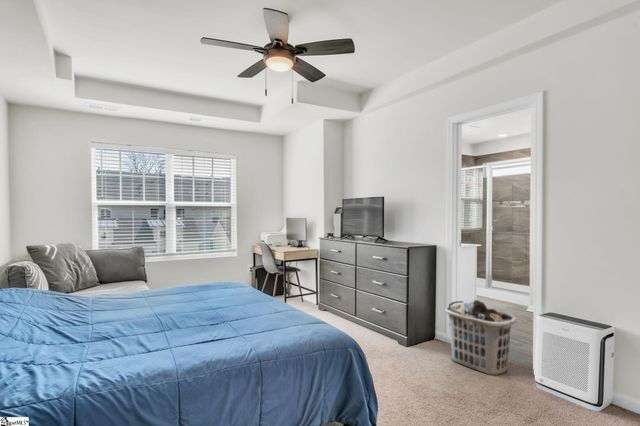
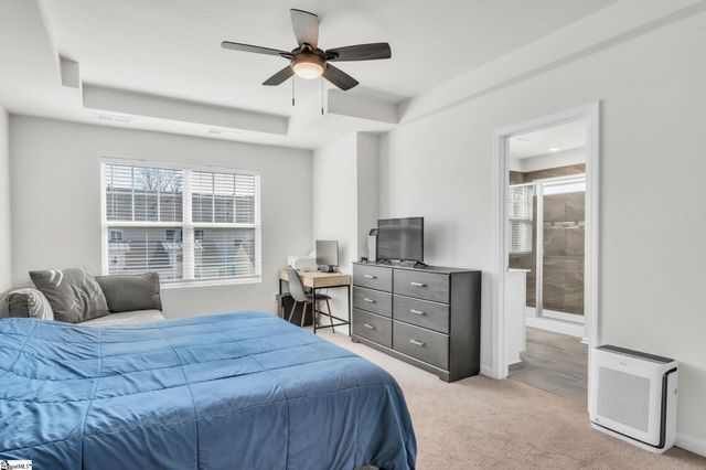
- clothes hamper (478, 333)
